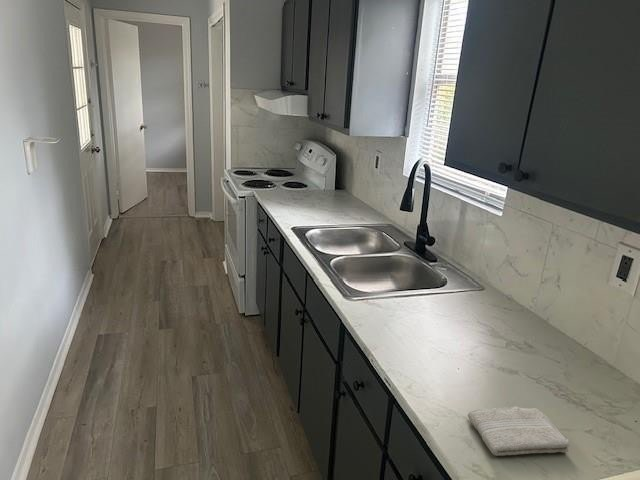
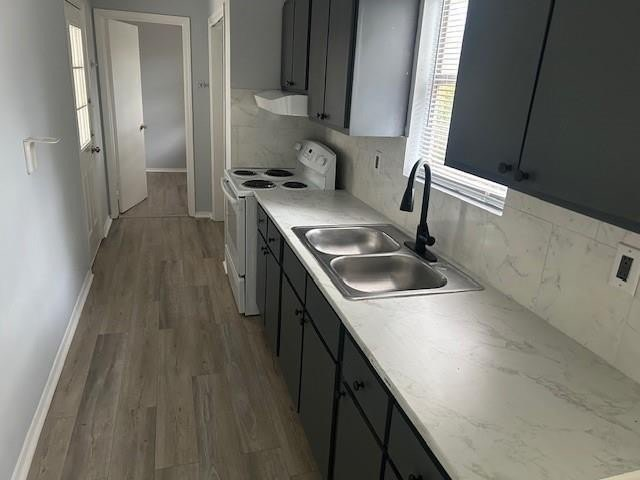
- washcloth (517, 430)
